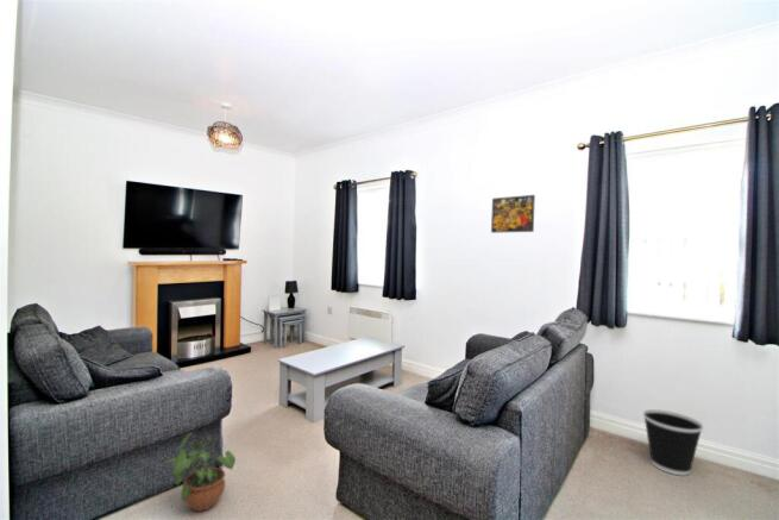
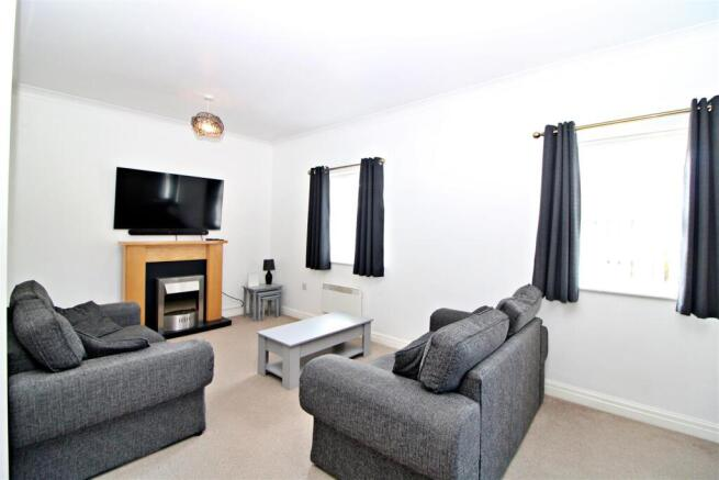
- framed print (511, 214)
- wastebasket (671, 443)
- potted plant (197, 468)
